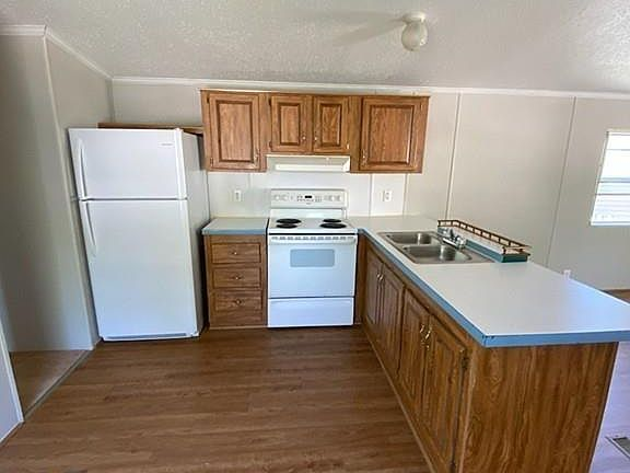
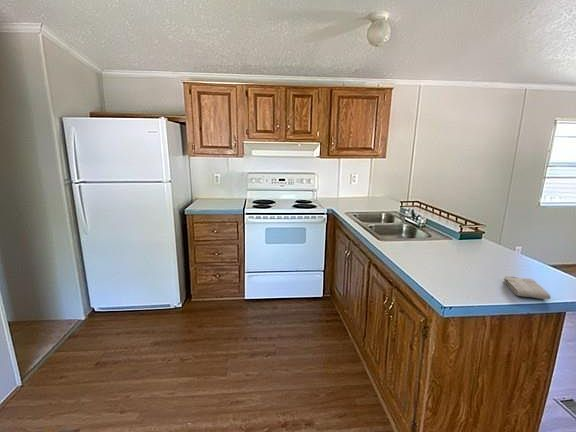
+ washcloth (525, 286)
